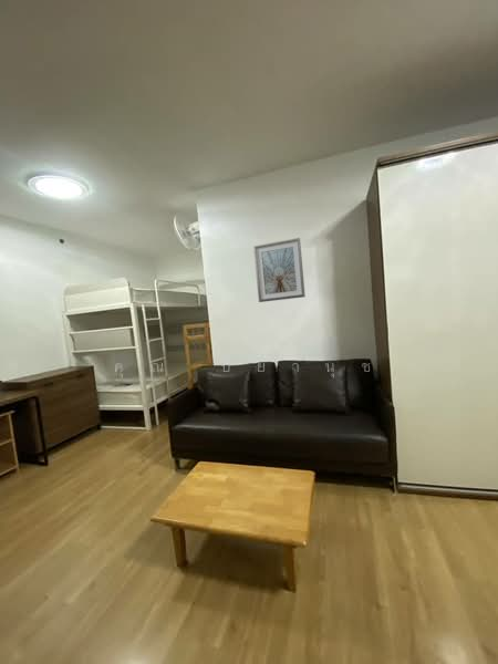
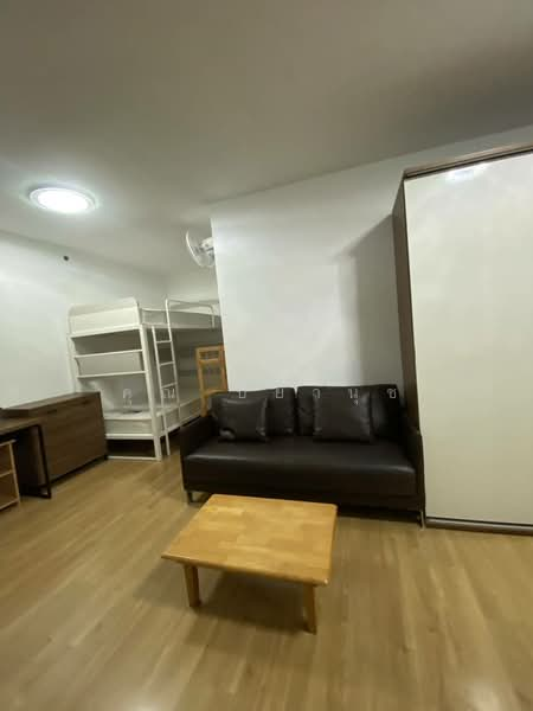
- picture frame (278, 271)
